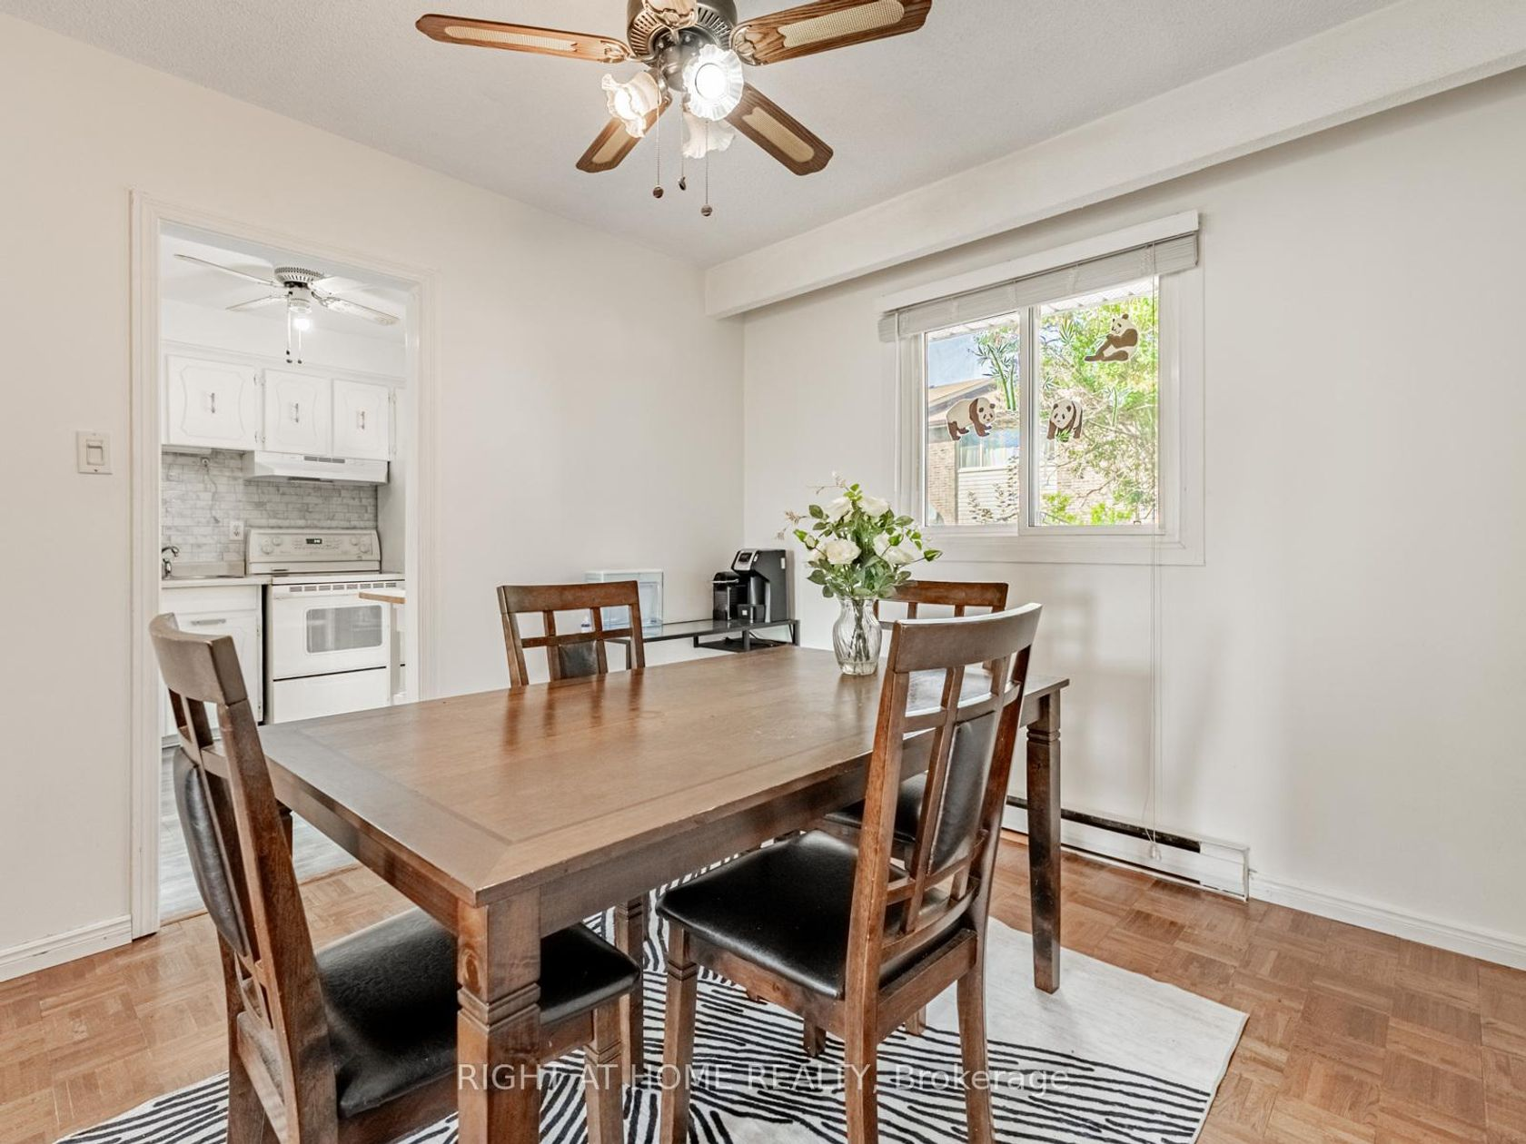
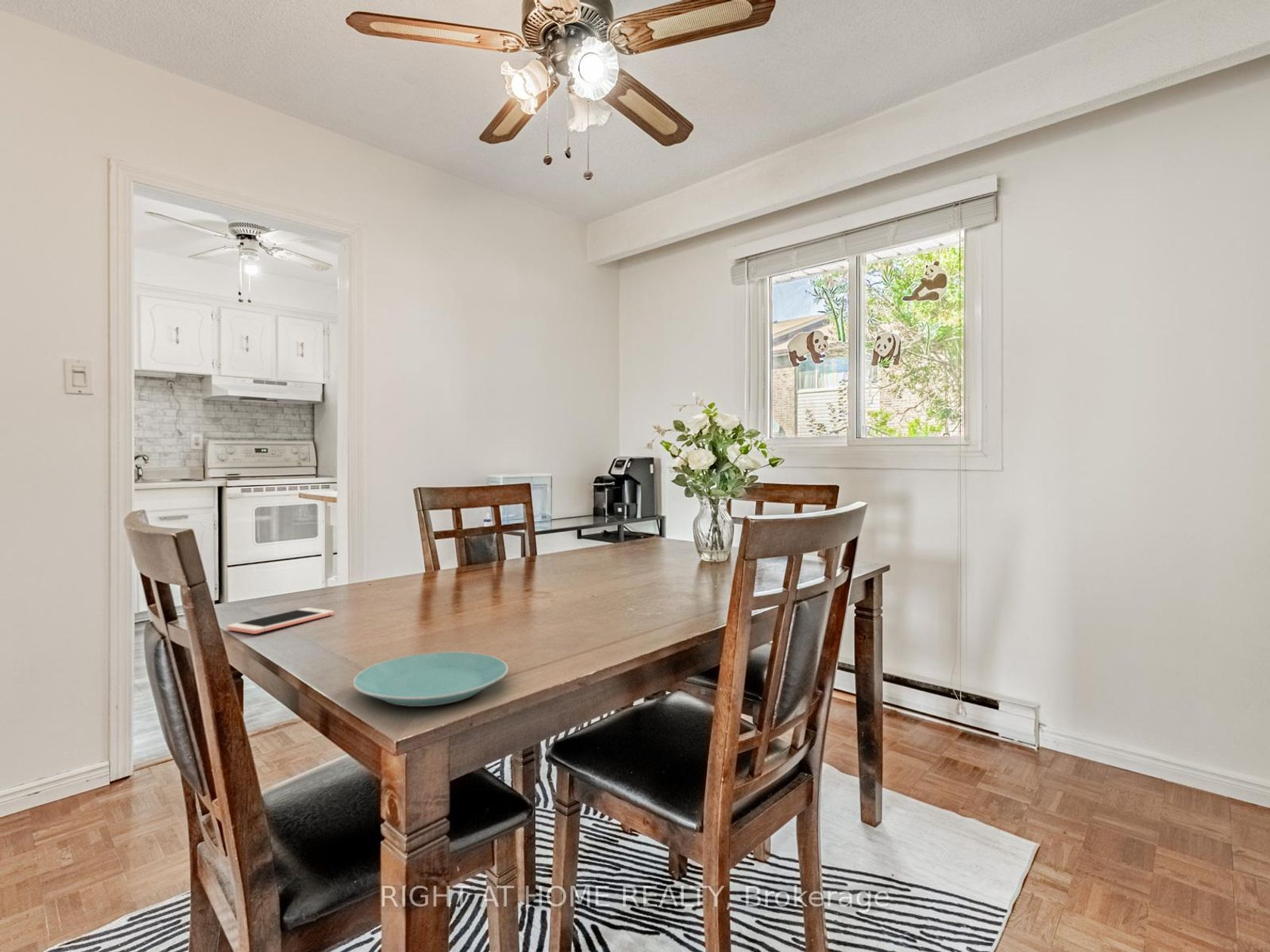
+ plate (433, 680)
+ cell phone (283, 620)
